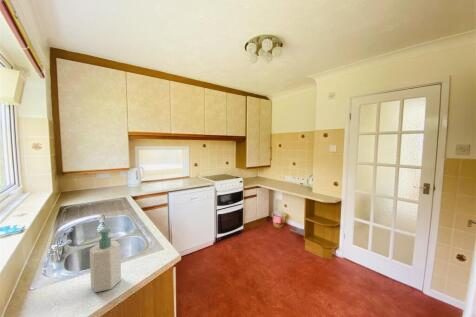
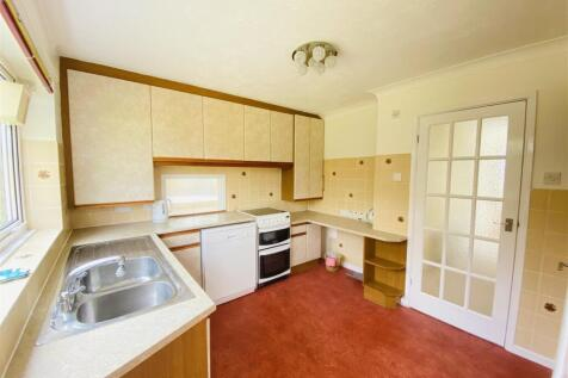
- soap bottle (105, 257)
